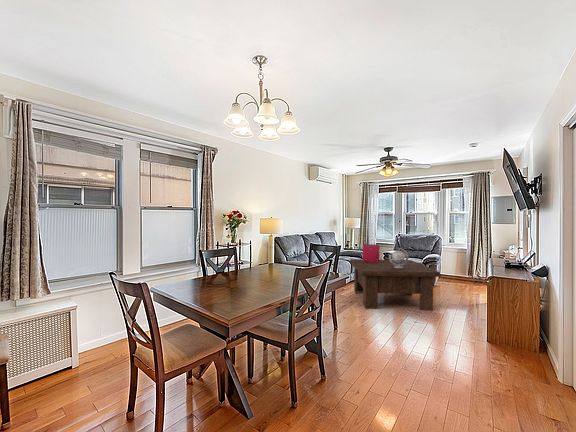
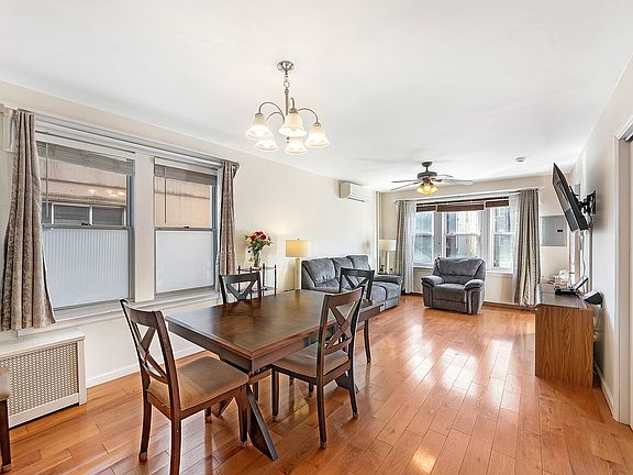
- decorative globe (398, 257)
- storage bin (370, 253)
- coffee table (389, 282)
